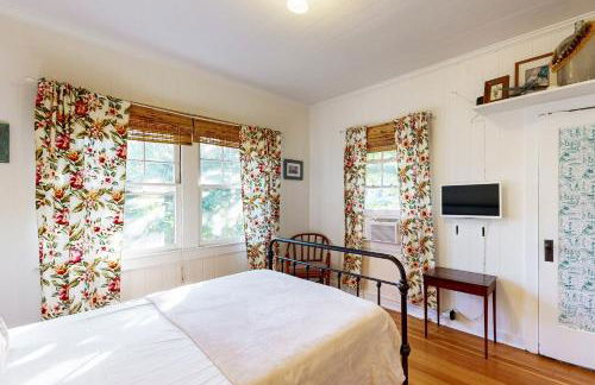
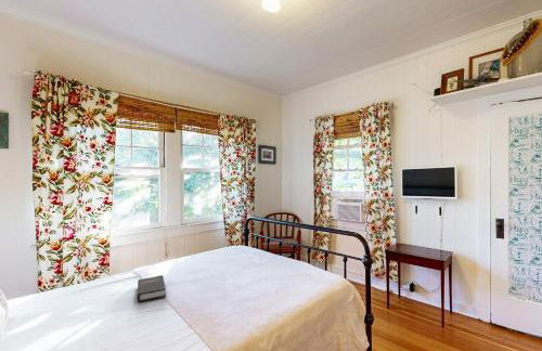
+ hardback book (151, 287)
